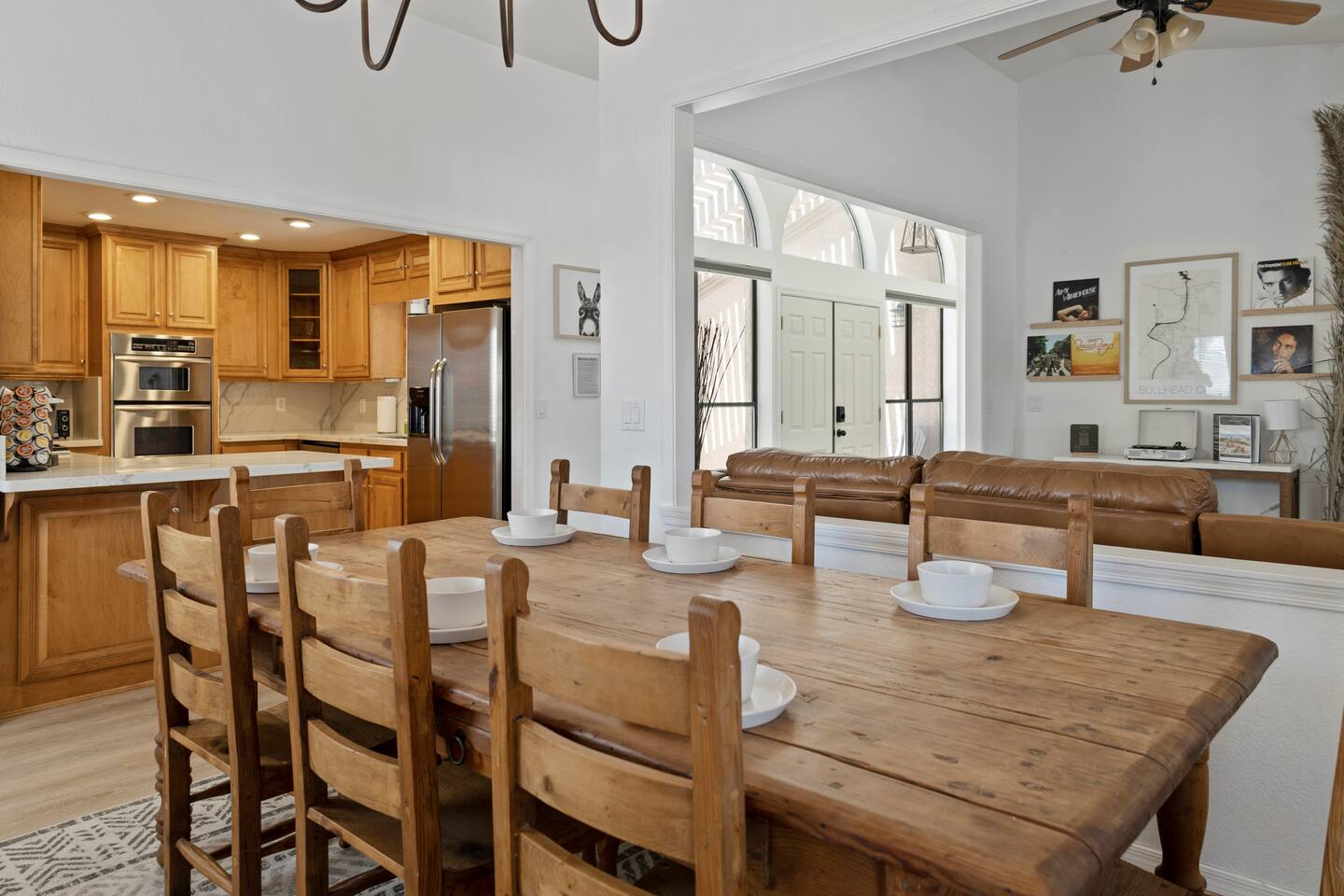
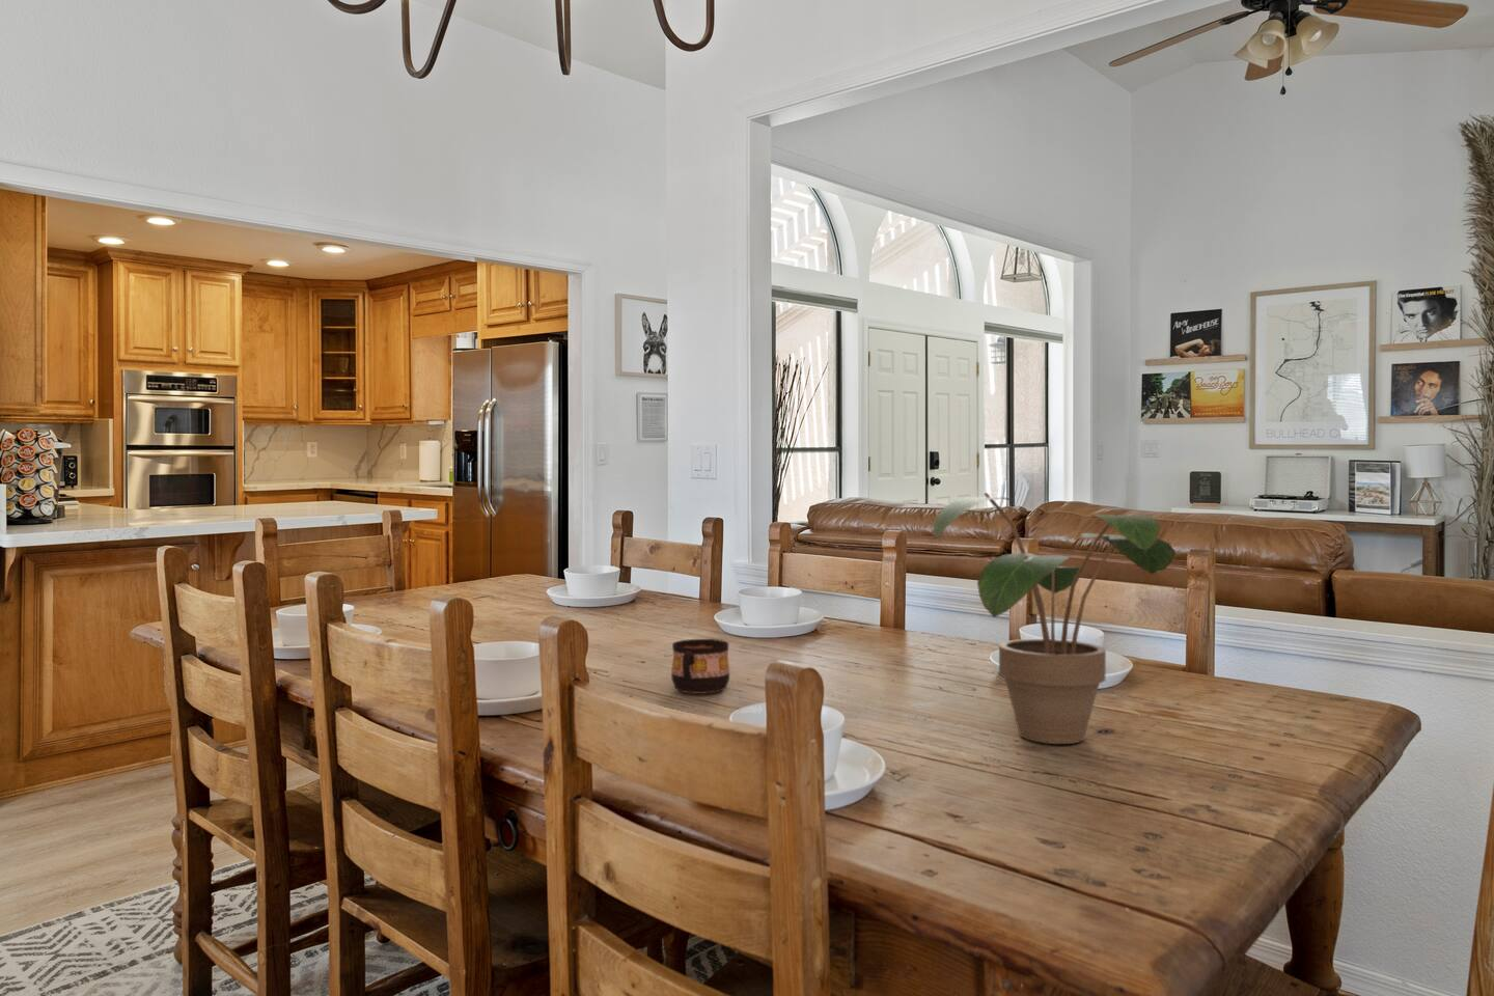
+ cup (697, 666)
+ potted plant (1053, 614)
